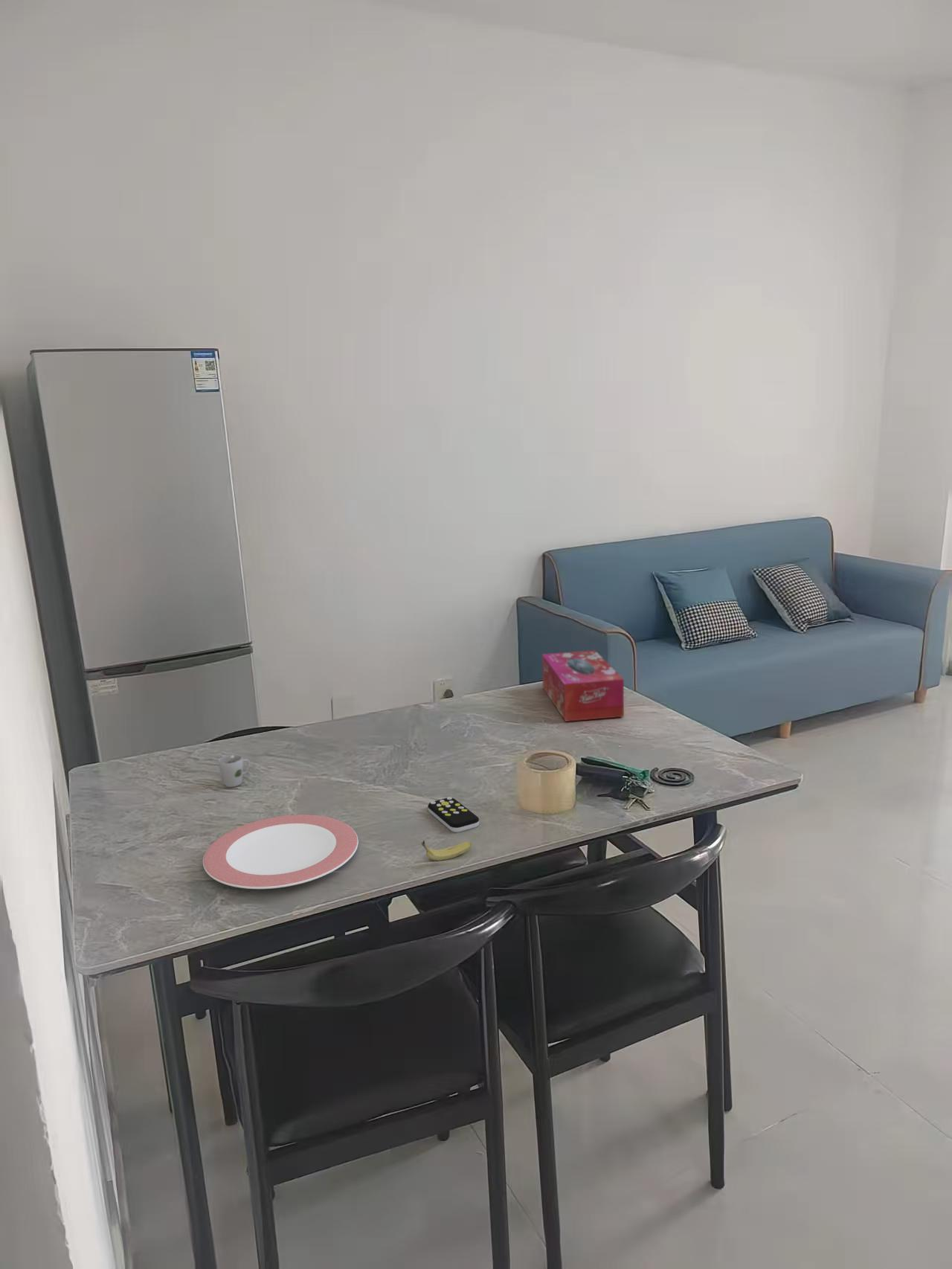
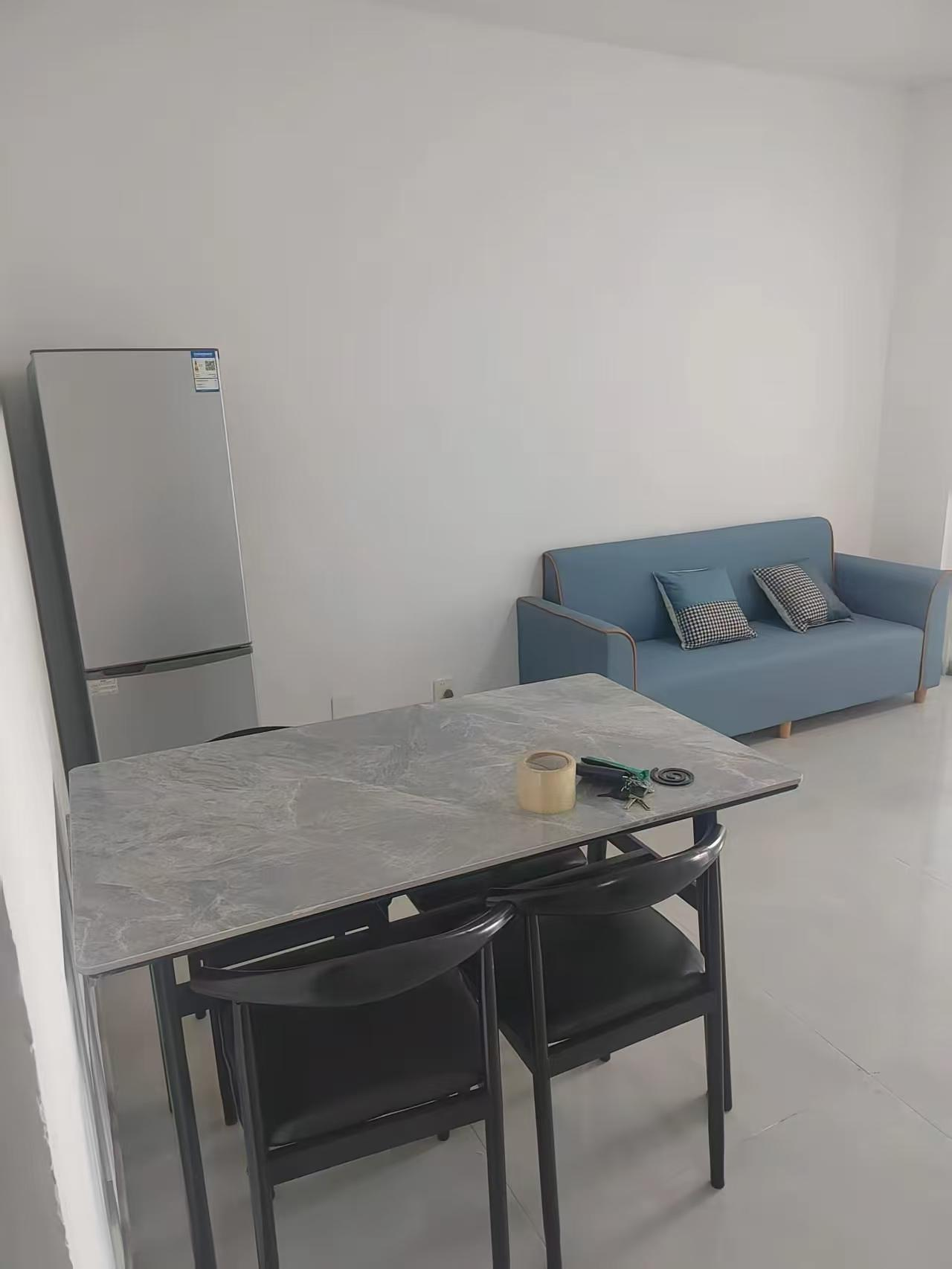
- tissue box (581, 684)
- cup (234, 761)
- remote control (453, 814)
- plate (282, 852)
- banana (446, 848)
